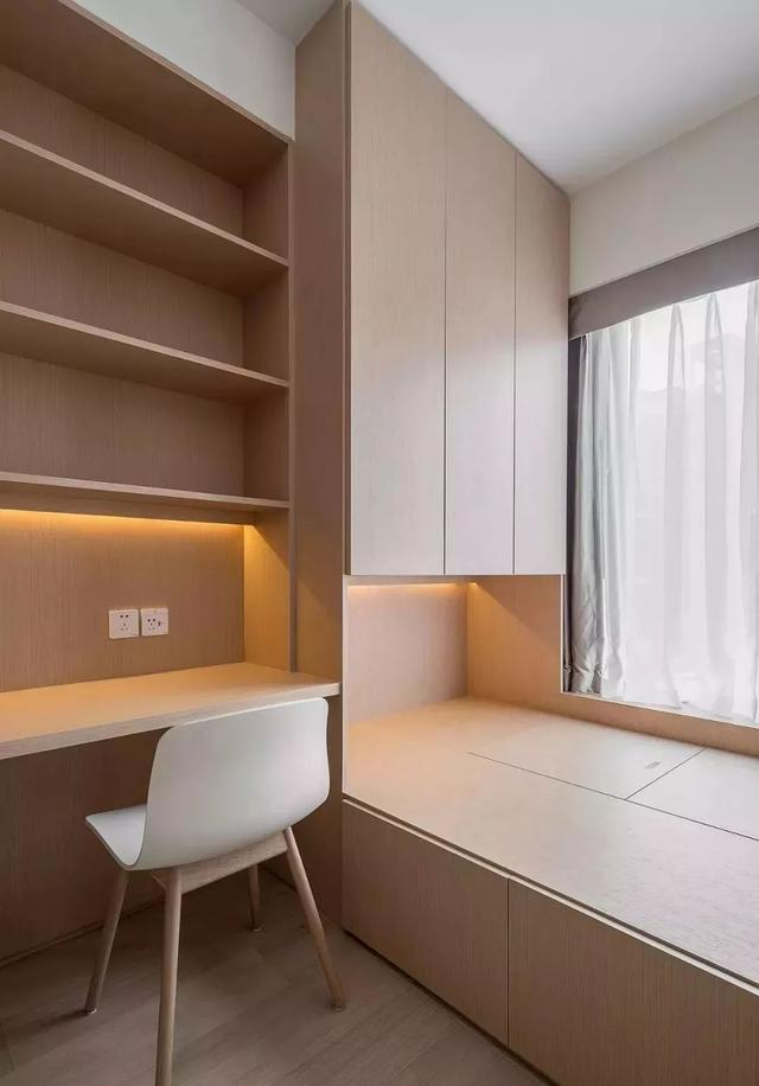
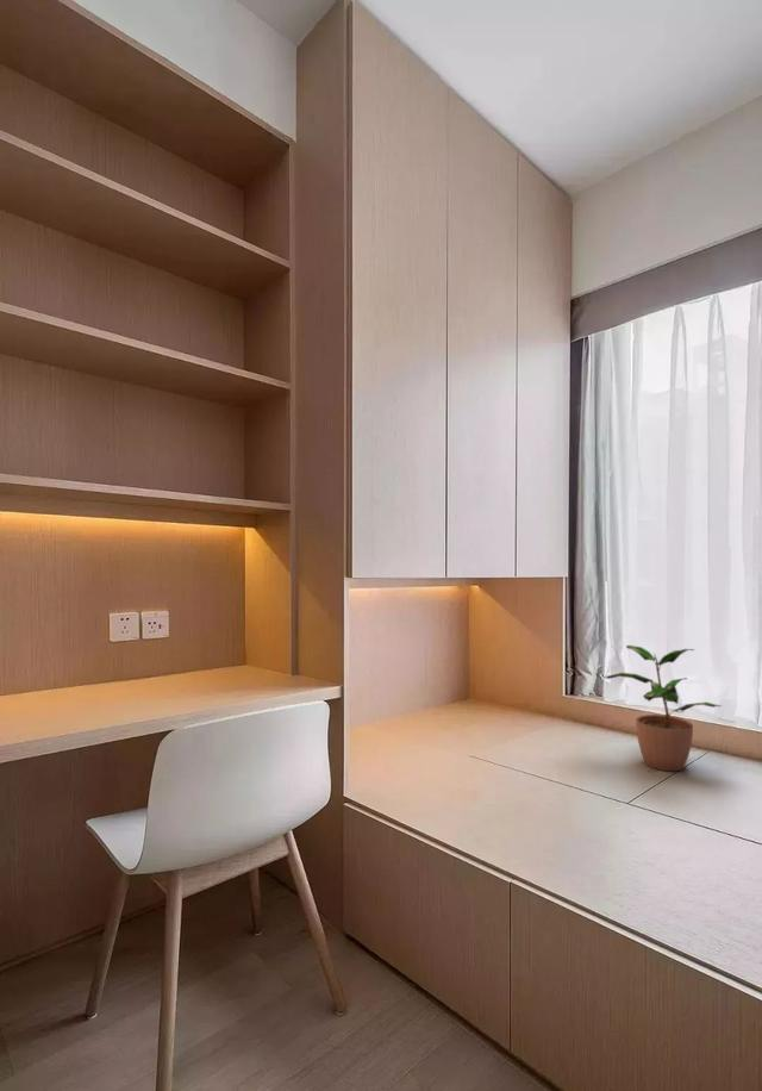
+ potted plant (663, 703)
